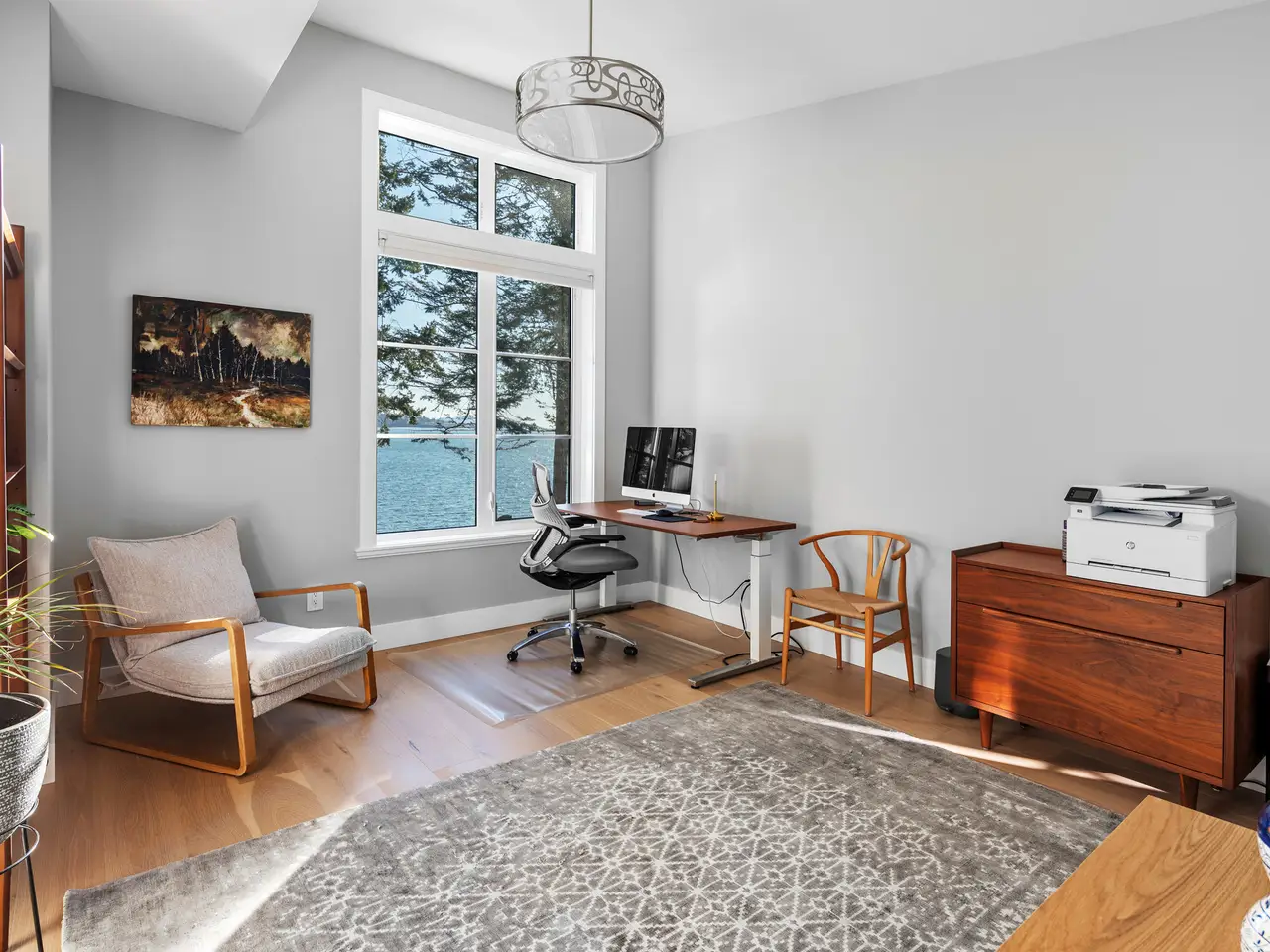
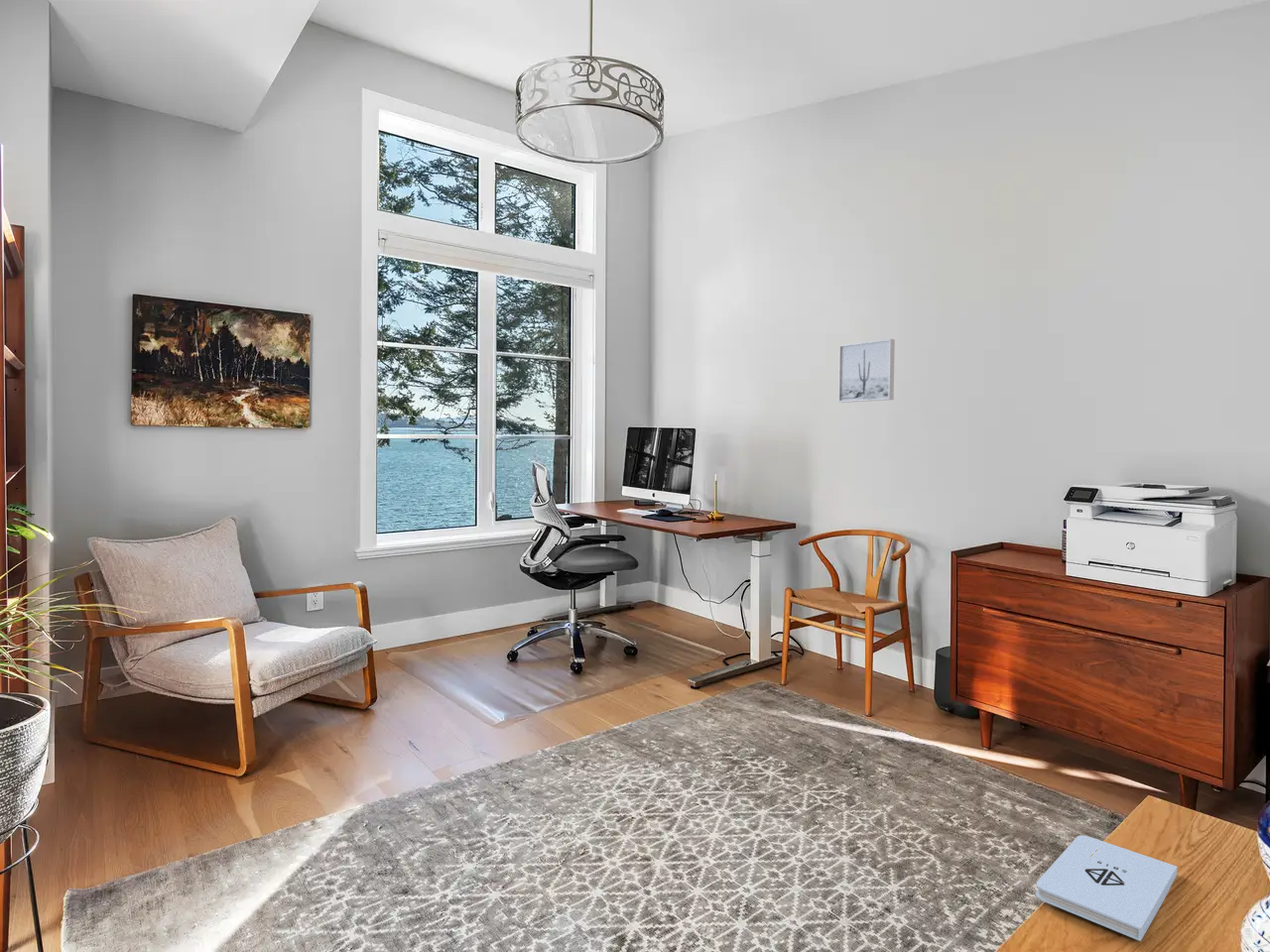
+ notepad (1106, 881)
+ wall art (865, 371)
